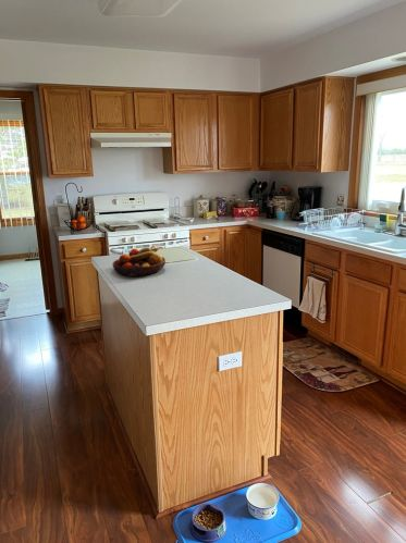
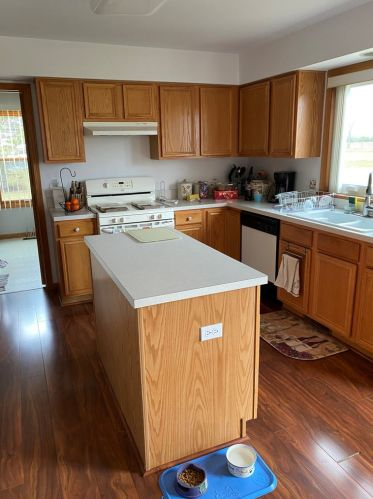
- fruit bowl (138, 258)
